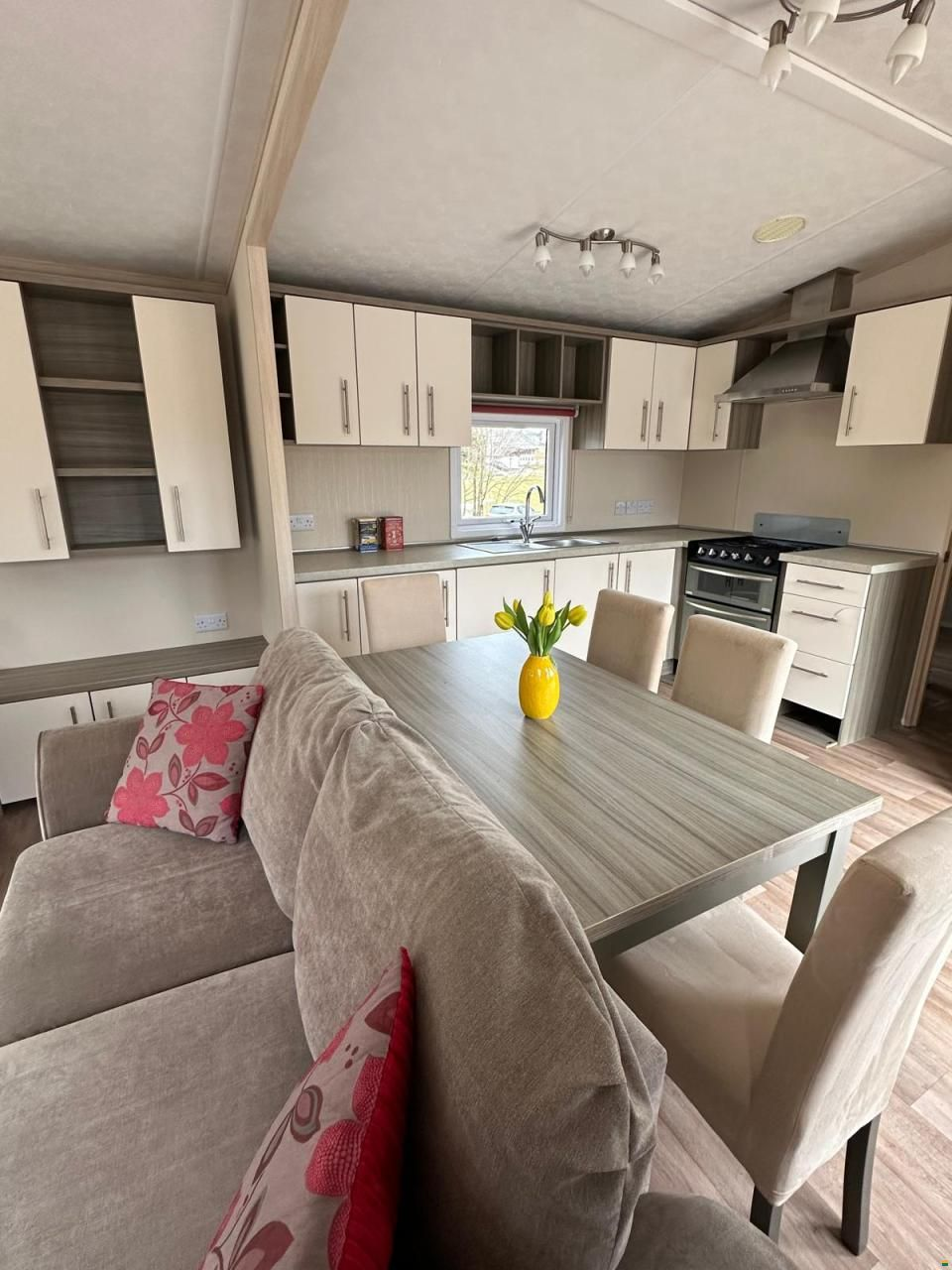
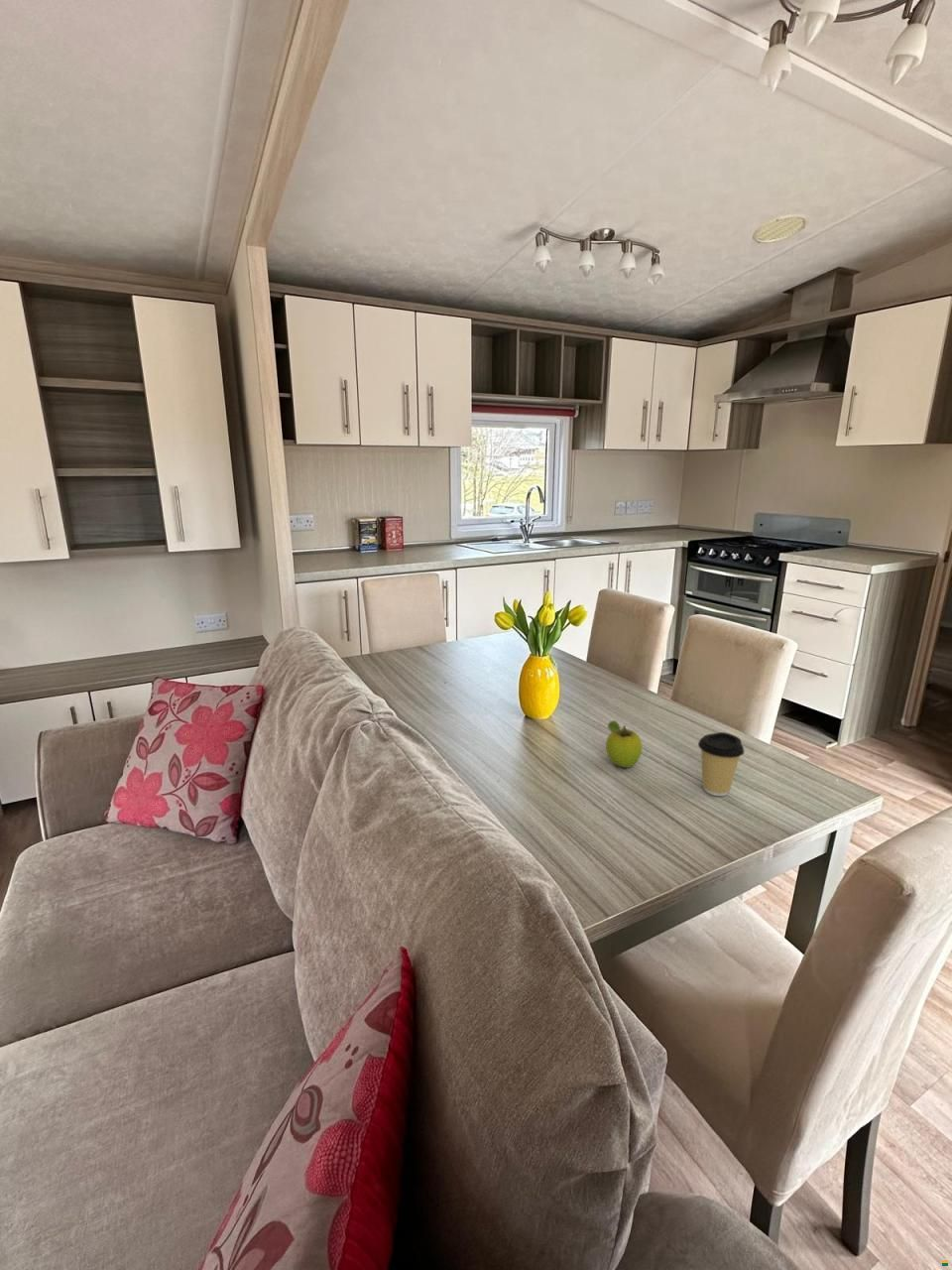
+ fruit (622, 743)
+ coffee cup (718, 764)
